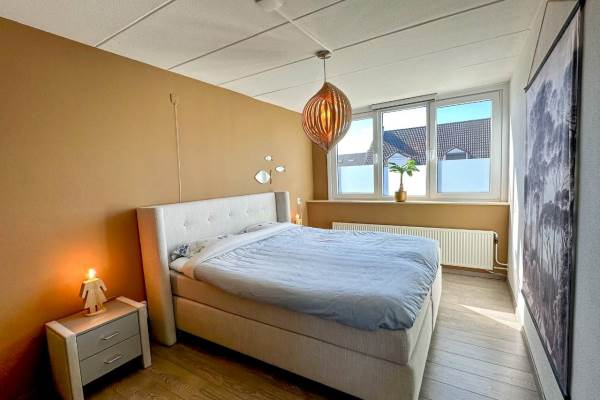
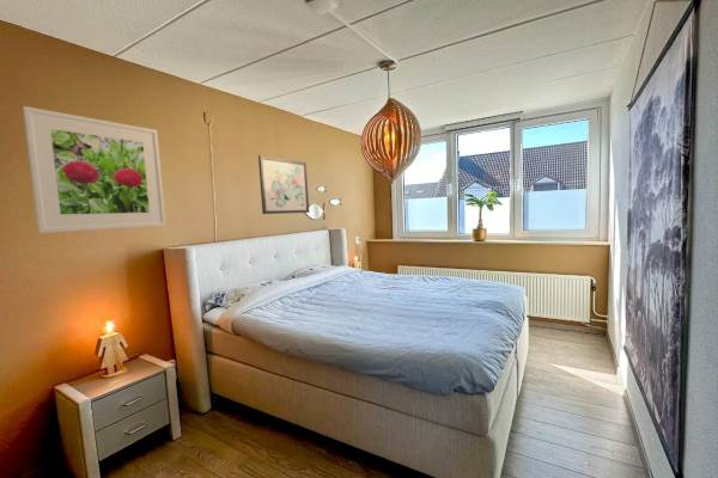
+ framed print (104, 174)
+ wall art (285, 186)
